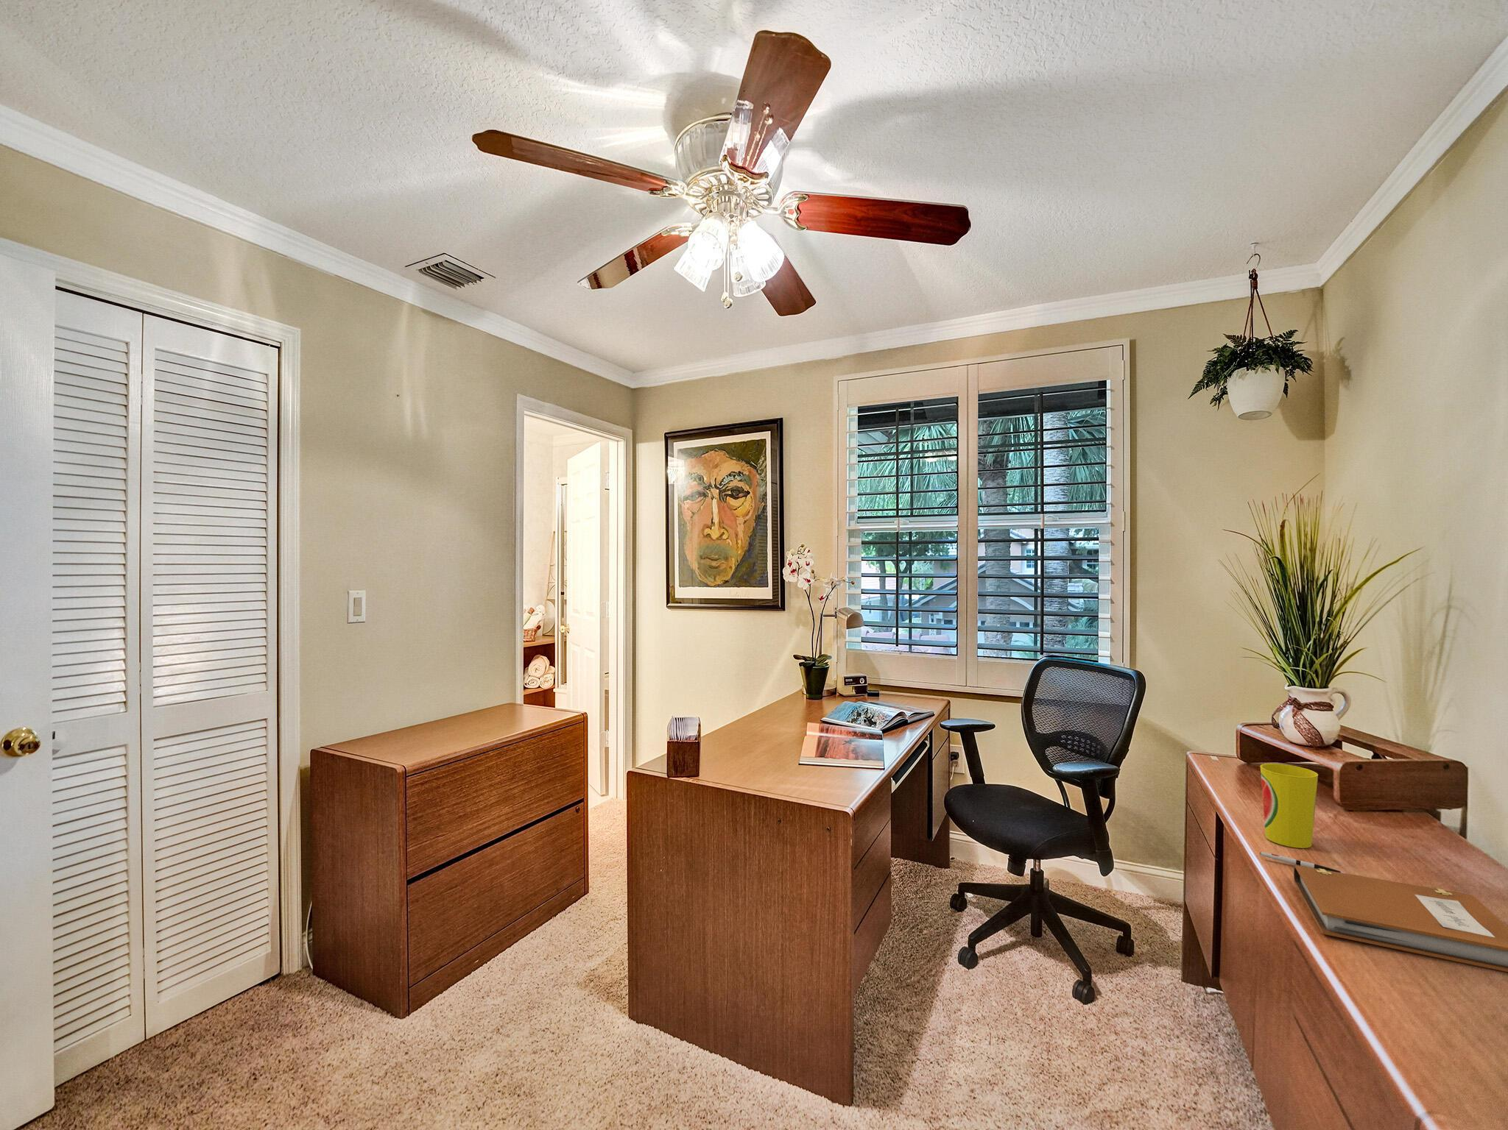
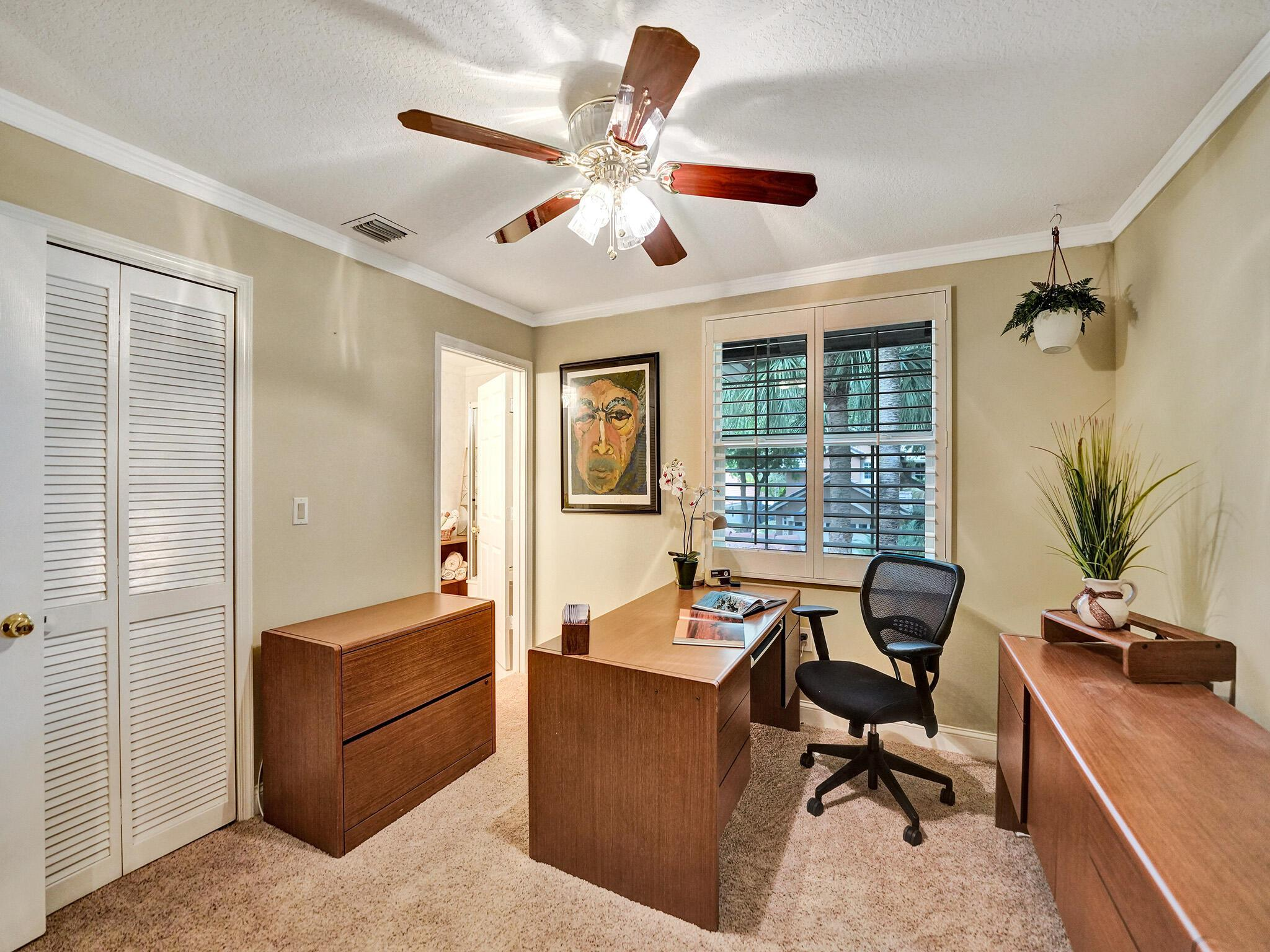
- pen (1305, 864)
- cup (1288, 805)
- notebook (1404, 913)
